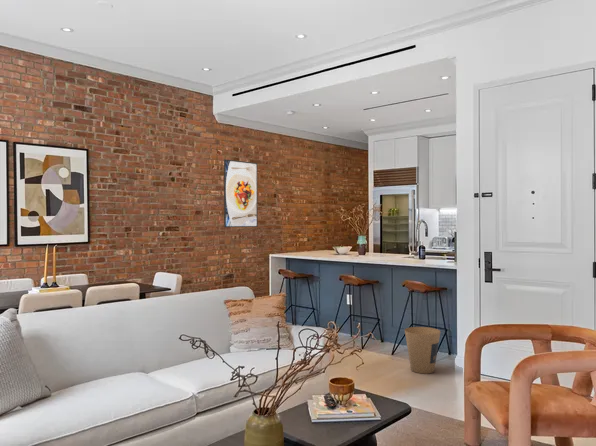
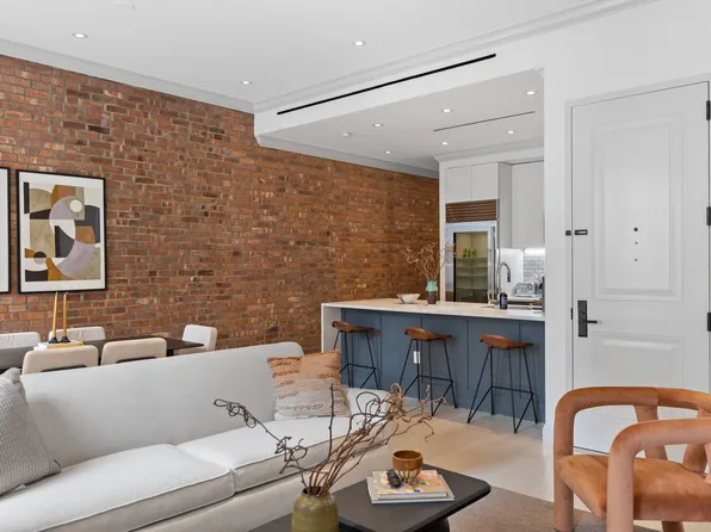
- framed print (241, 194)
- trash can (422, 350)
